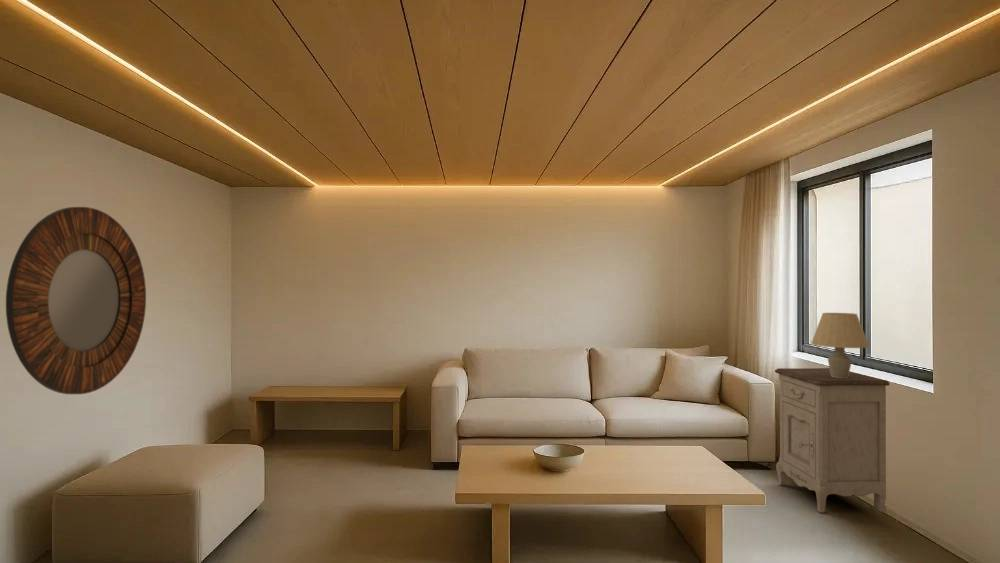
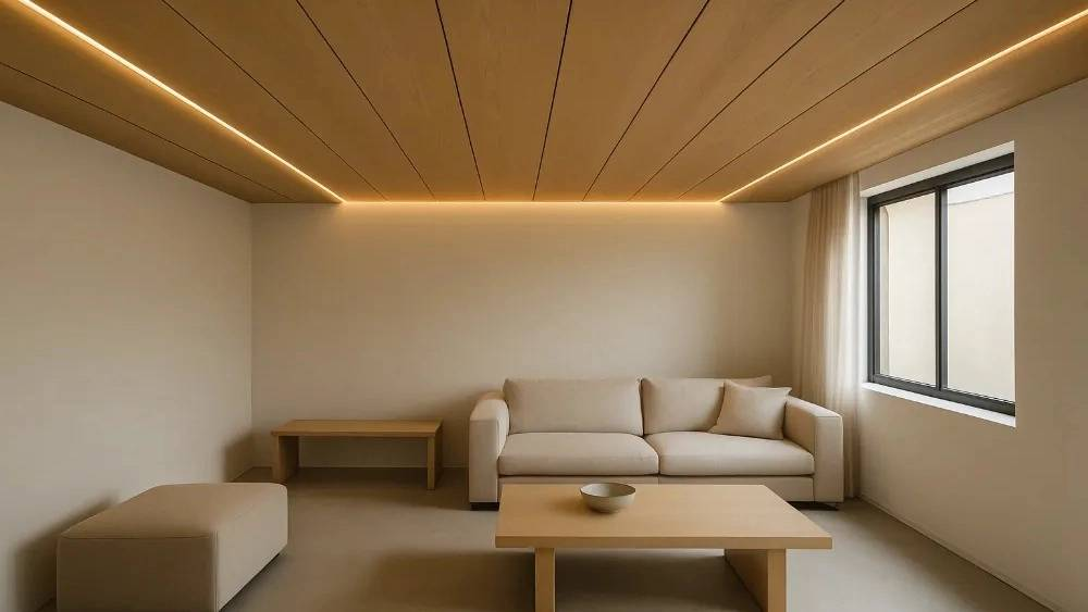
- table lamp (839, 344)
- nightstand (822, 435)
- home mirror (87, 300)
